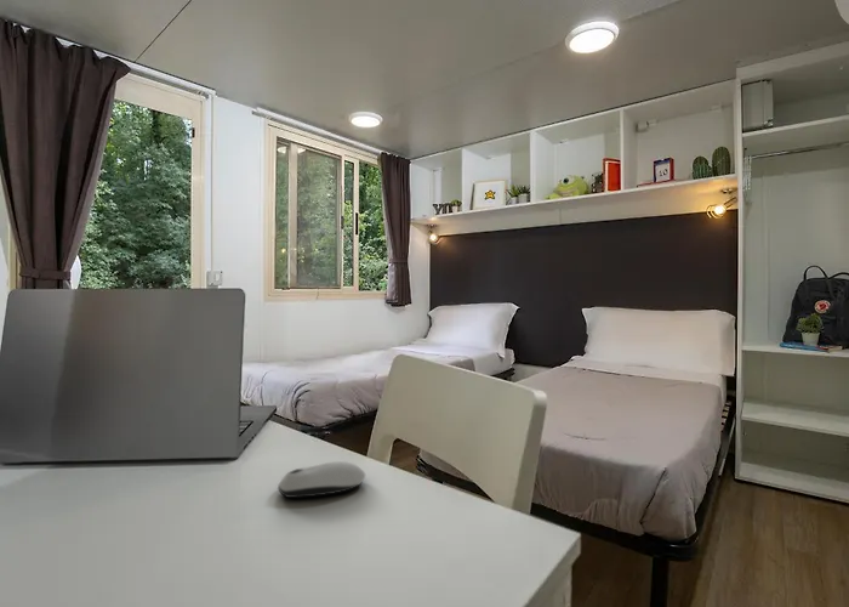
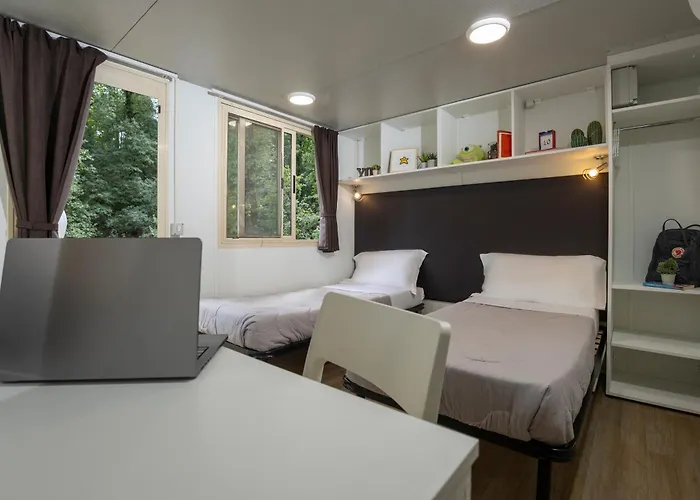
- computer mouse (323, 475)
